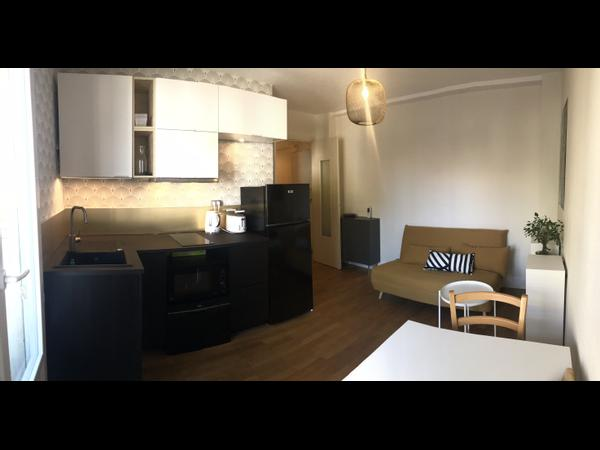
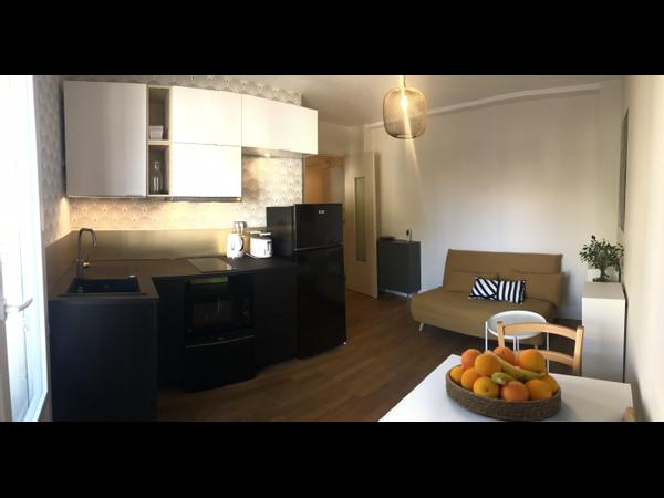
+ fruit bowl (501, 372)
